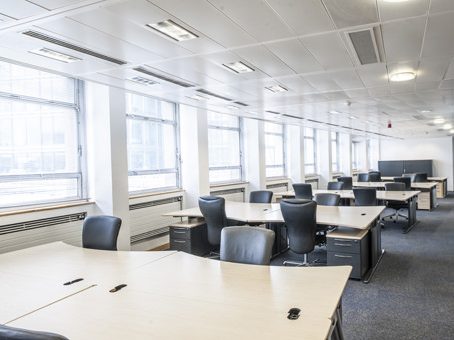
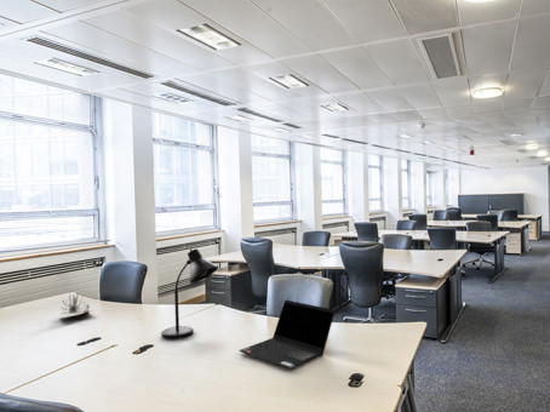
+ laptop computer (287, 331)
+ desk lamp (190, 282)
+ succulent plant (76, 305)
